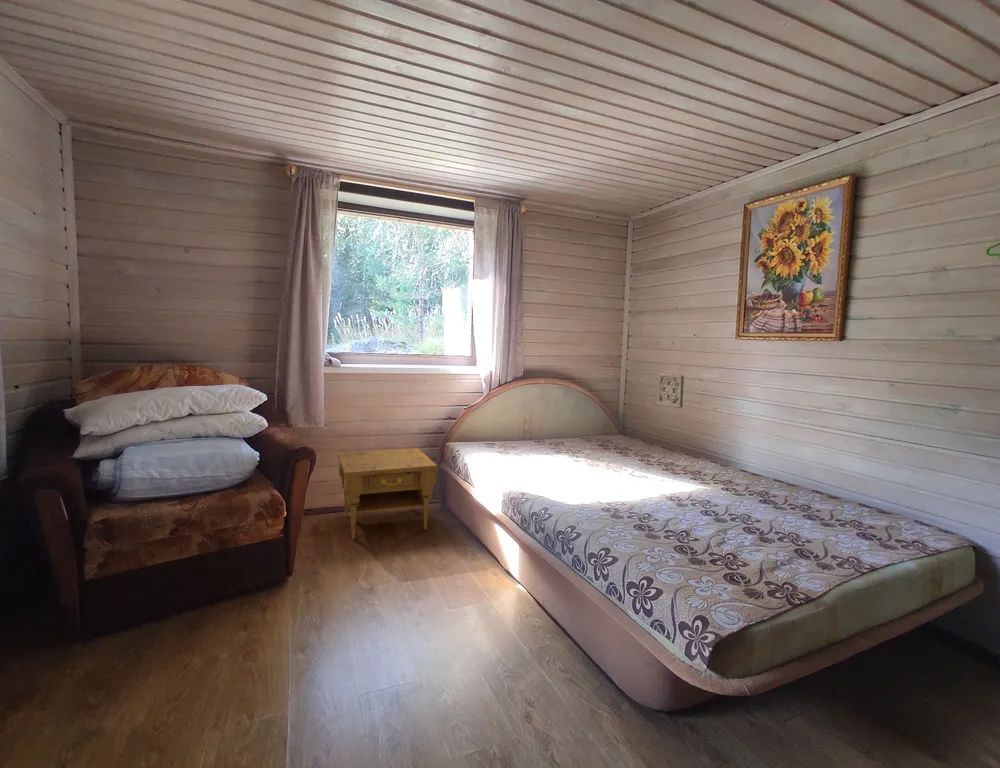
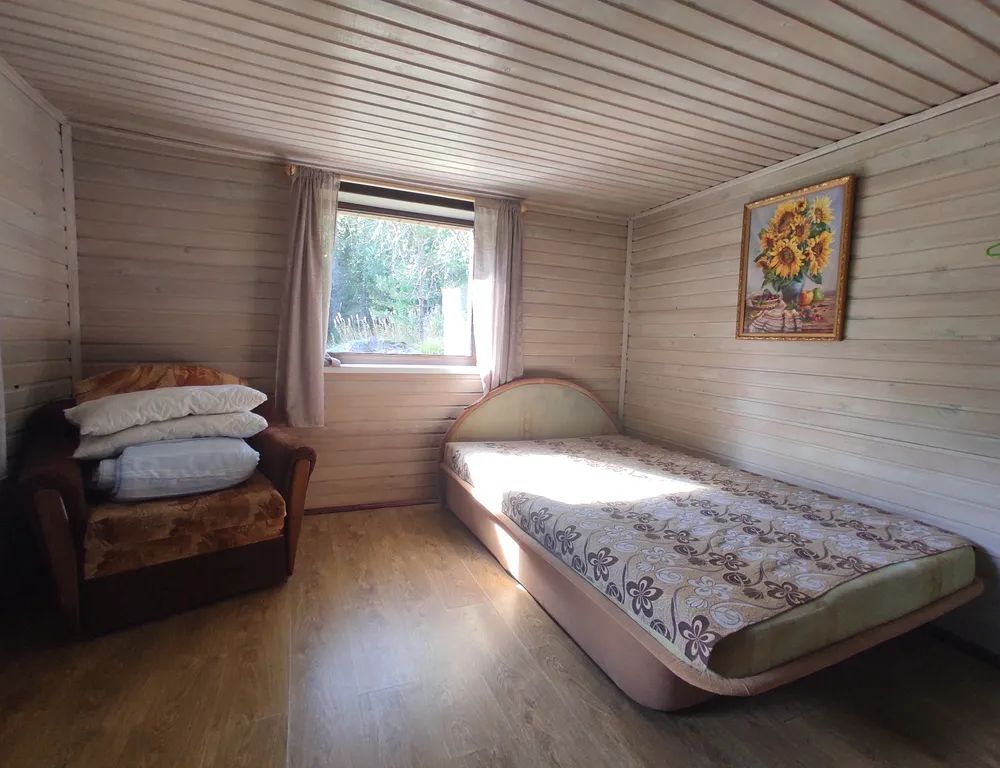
- wall ornament (670, 390)
- nightstand (385, 491)
